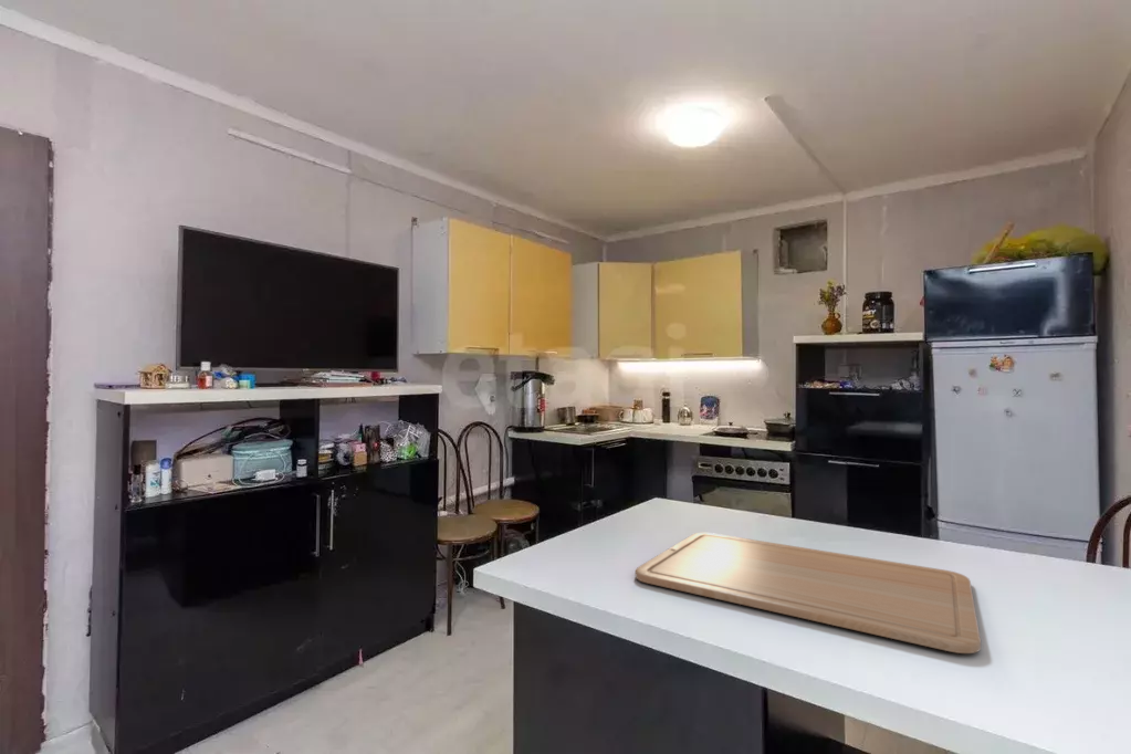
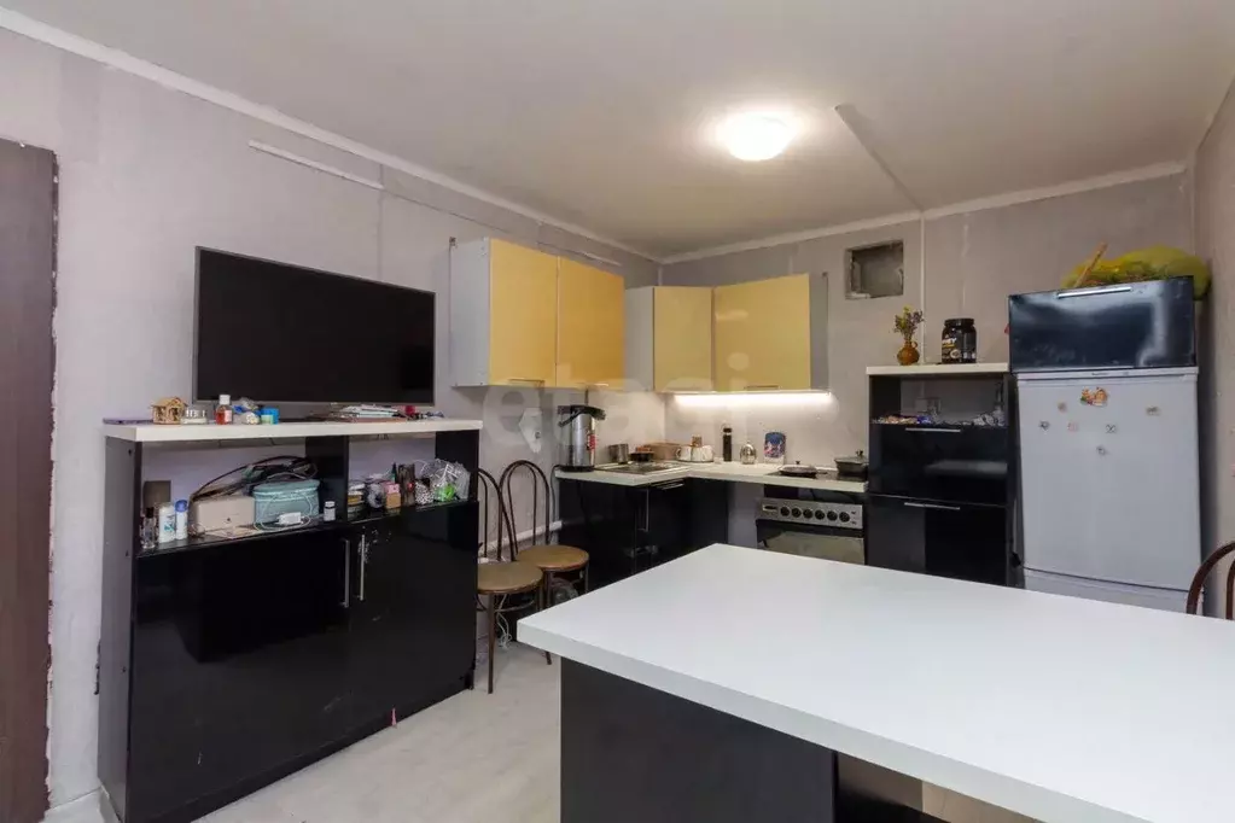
- chopping board (798, 576)
